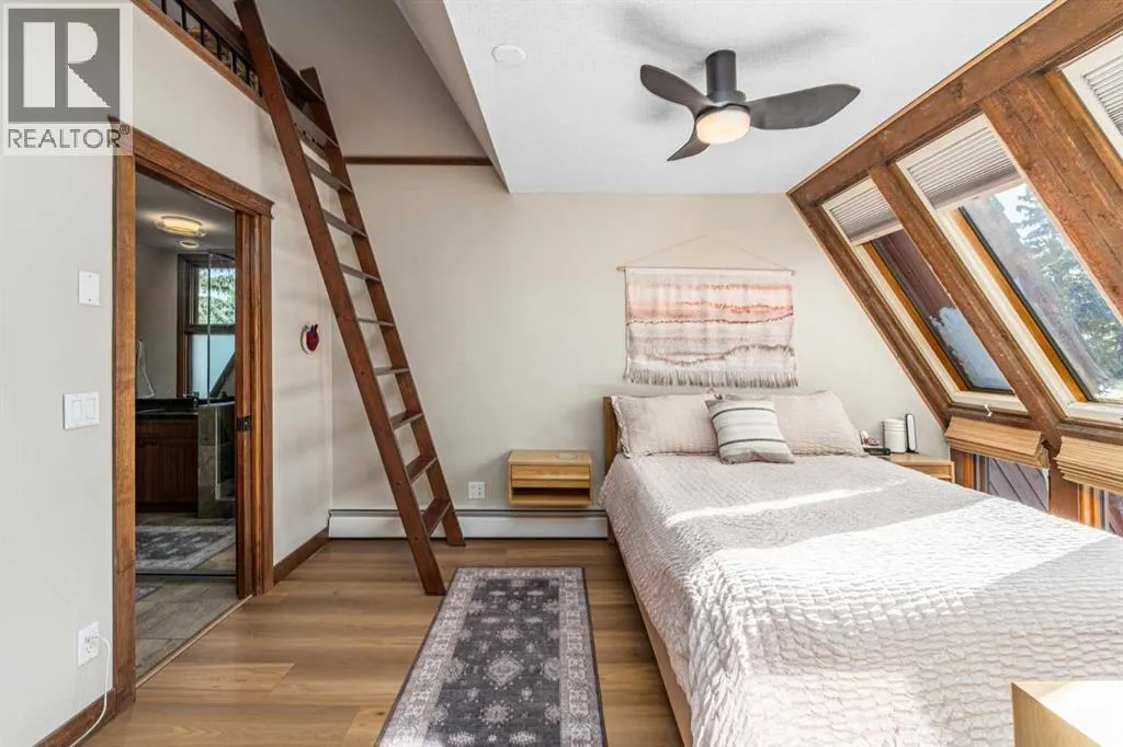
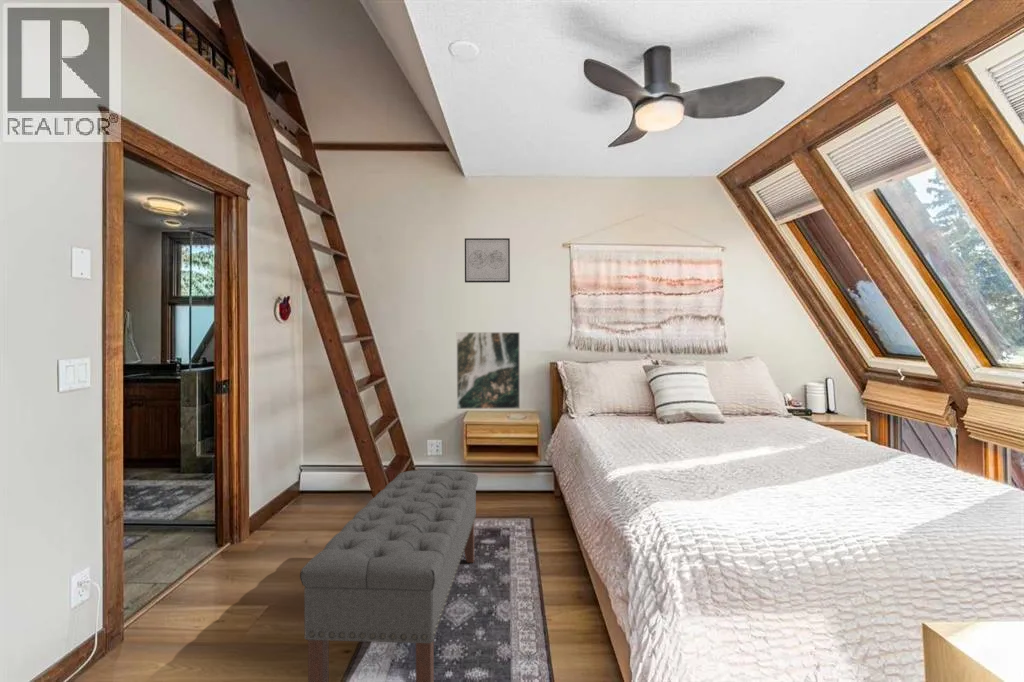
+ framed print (488, 370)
+ wall art (487, 260)
+ bench (412, 560)
